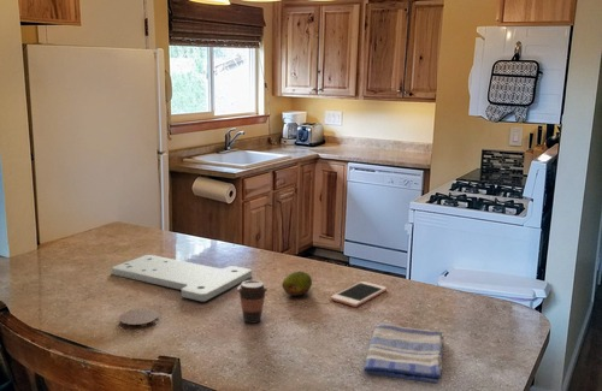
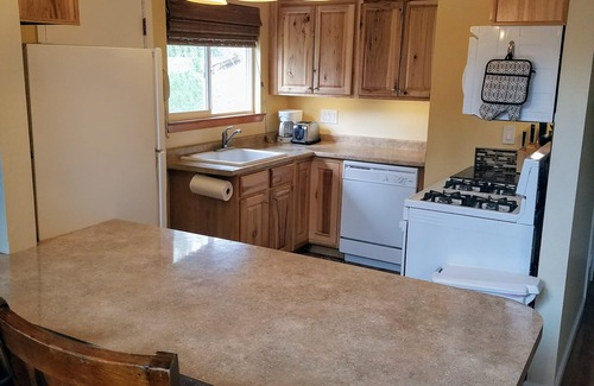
- fruit (297, 283)
- cell phone (359, 292)
- cutting board (177, 273)
- dish towel (405, 350)
- coffee cup (252, 301)
- coaster (138, 319)
